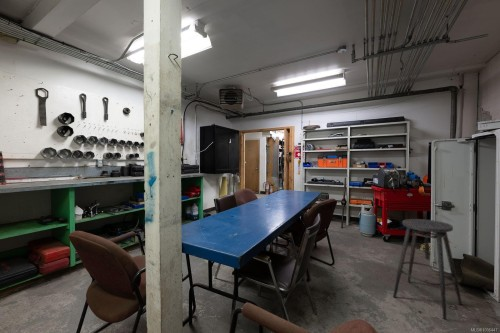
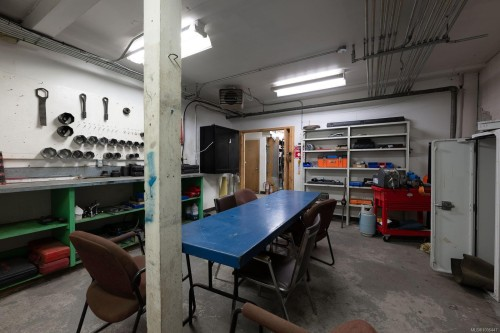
- stool (427, 259)
